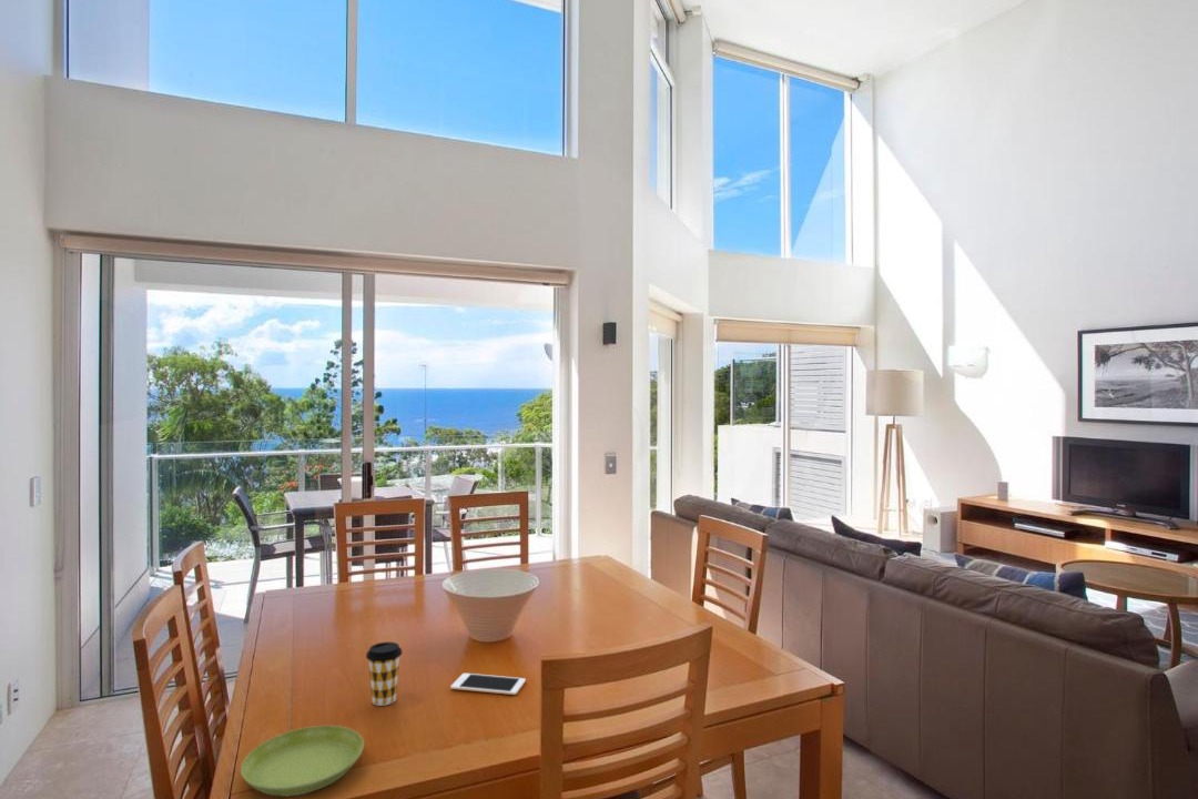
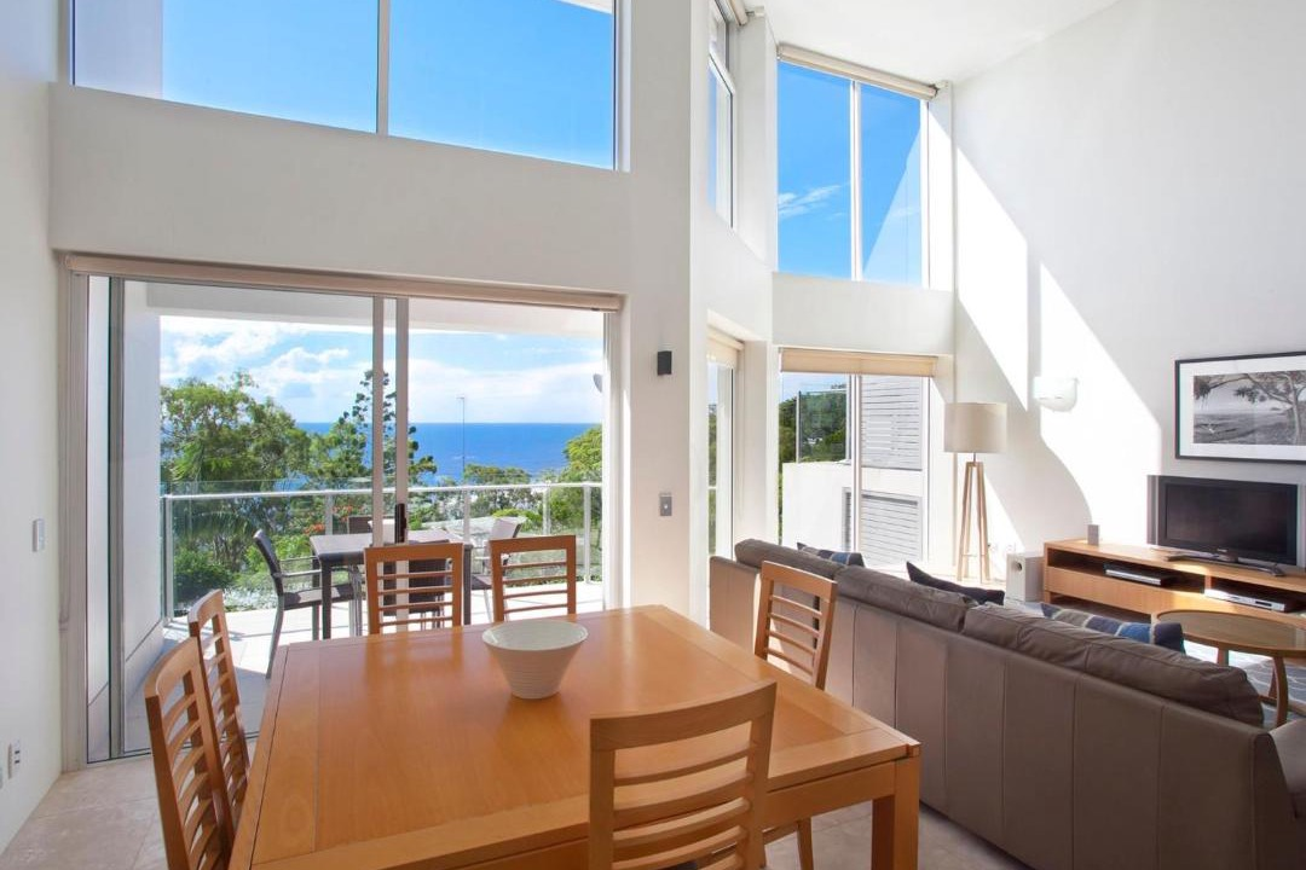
- coffee cup (384, 674)
- cell phone (488, 684)
- saucer (304, 761)
